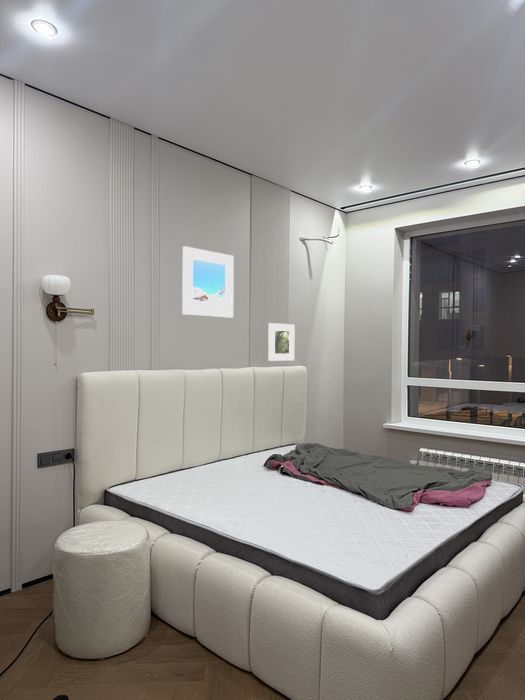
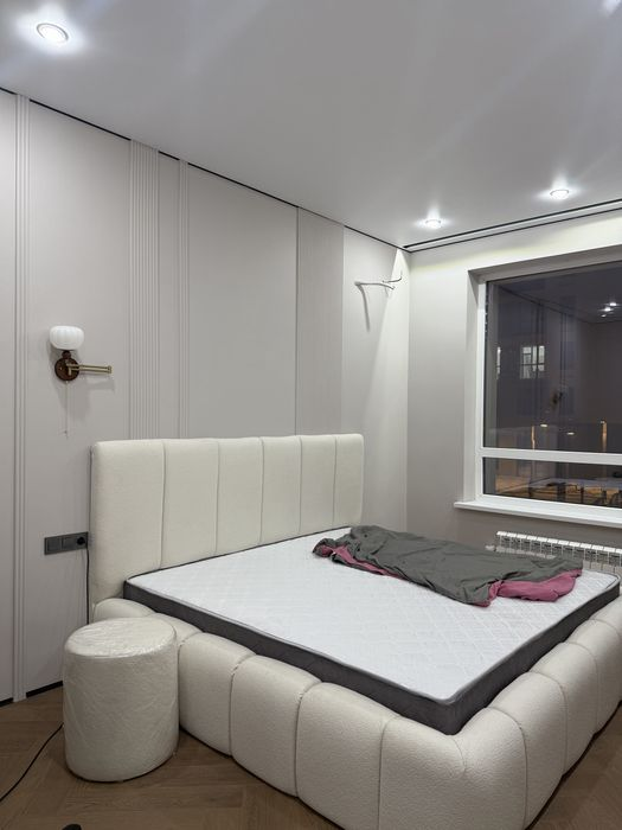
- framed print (281, 342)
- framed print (209, 283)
